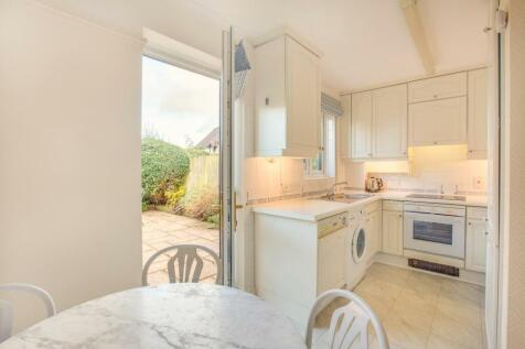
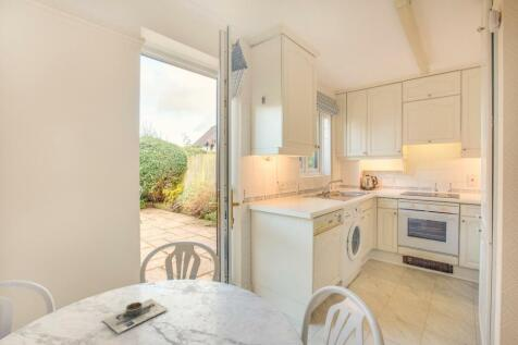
+ decorative bowl (136, 310)
